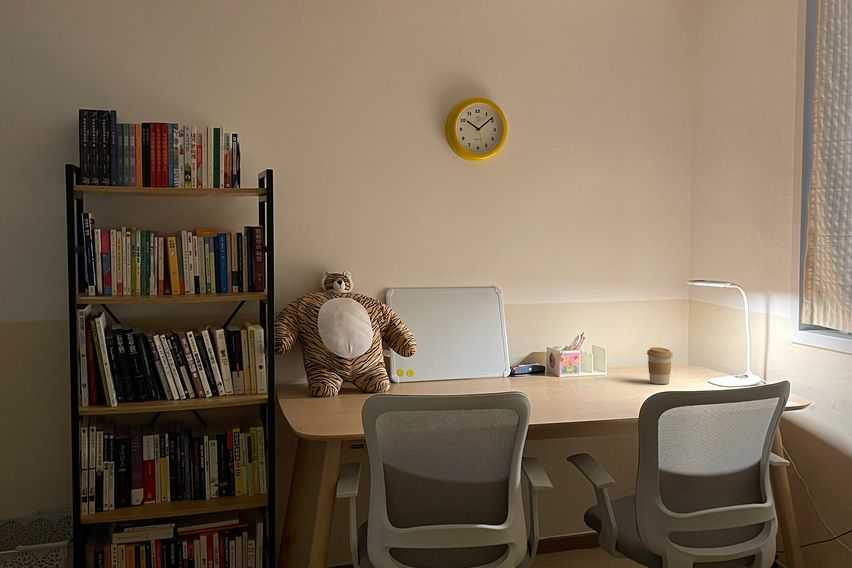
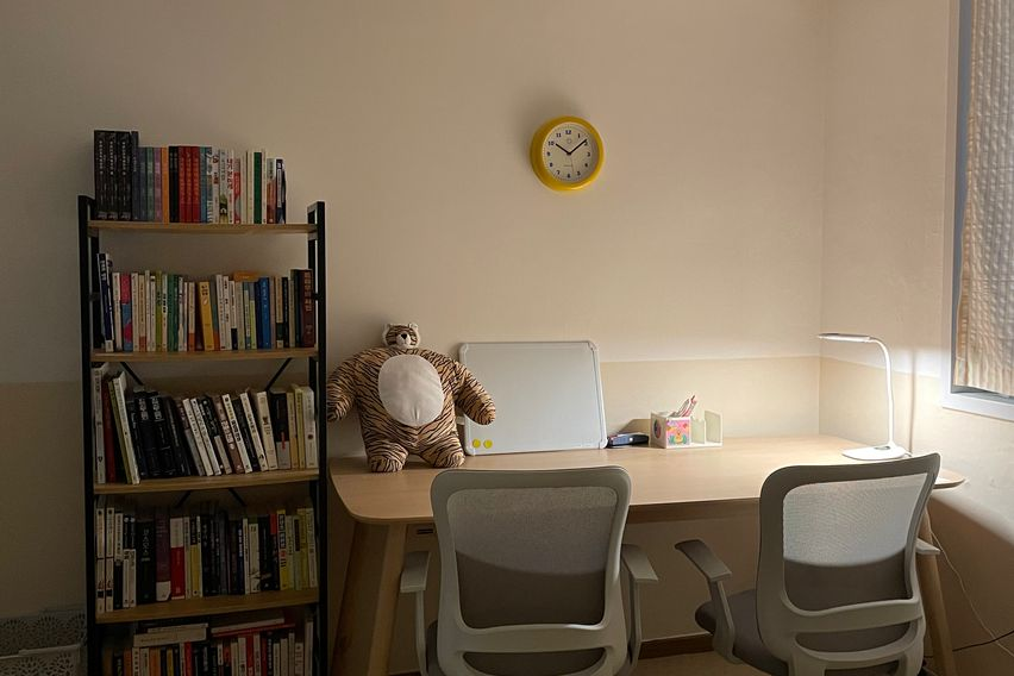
- coffee cup (659, 365)
